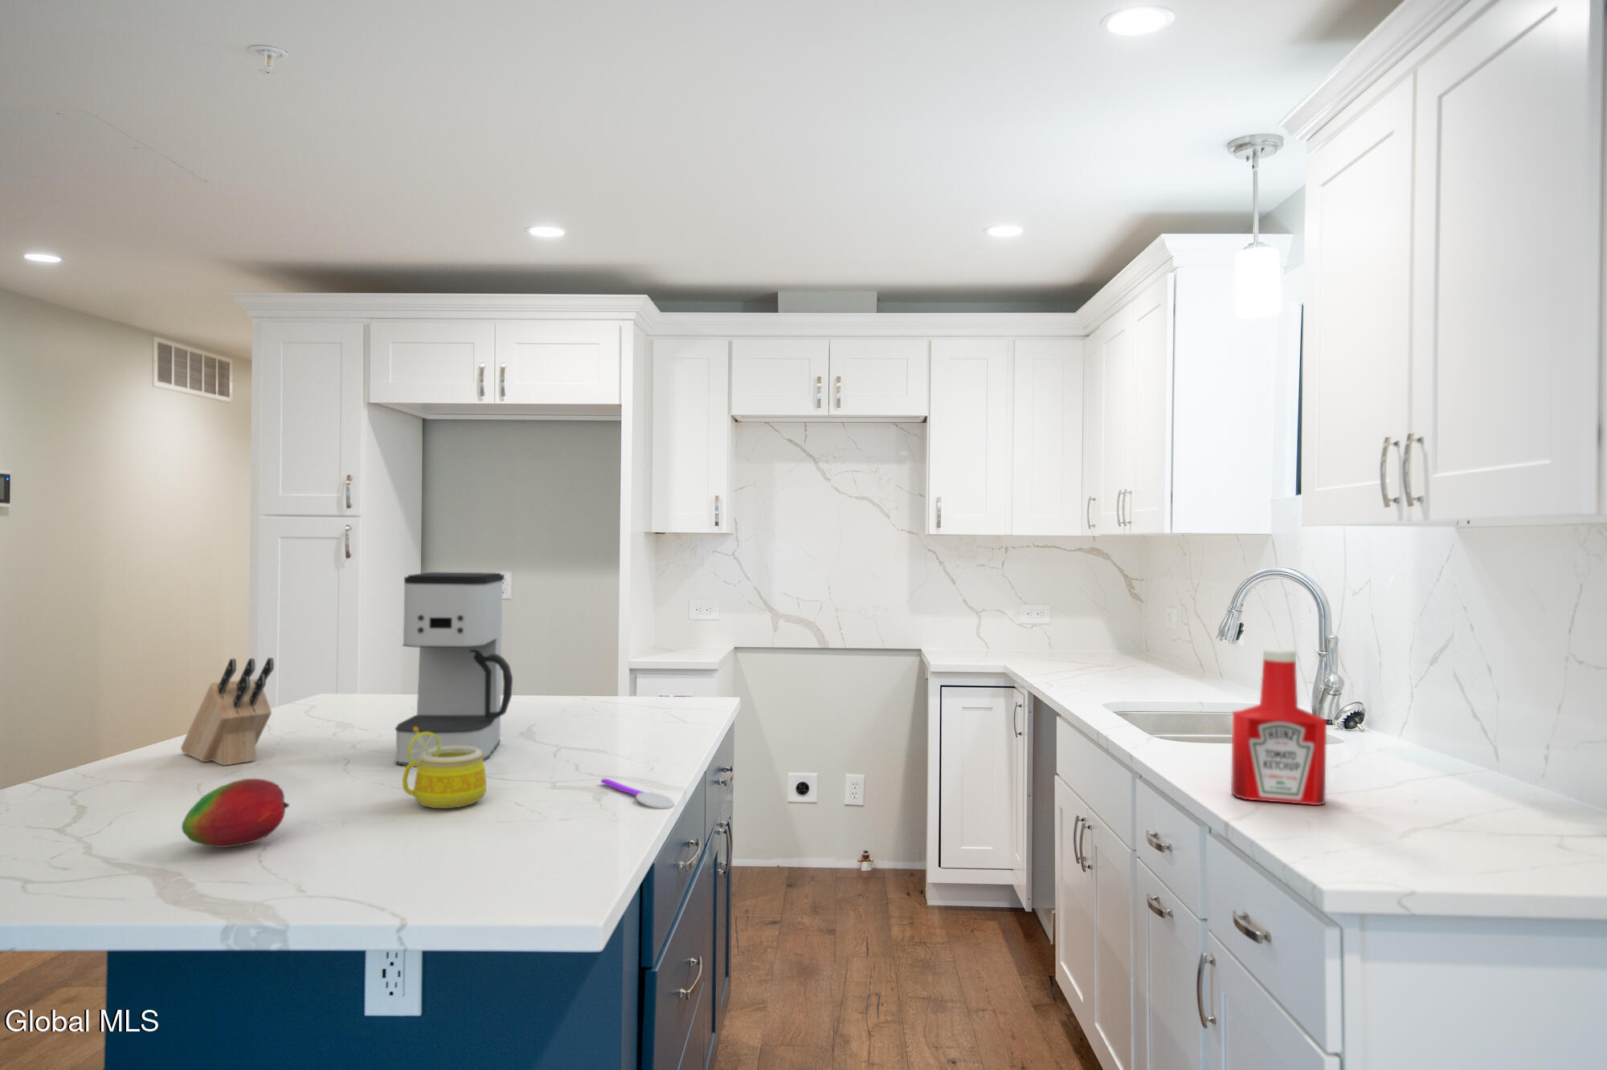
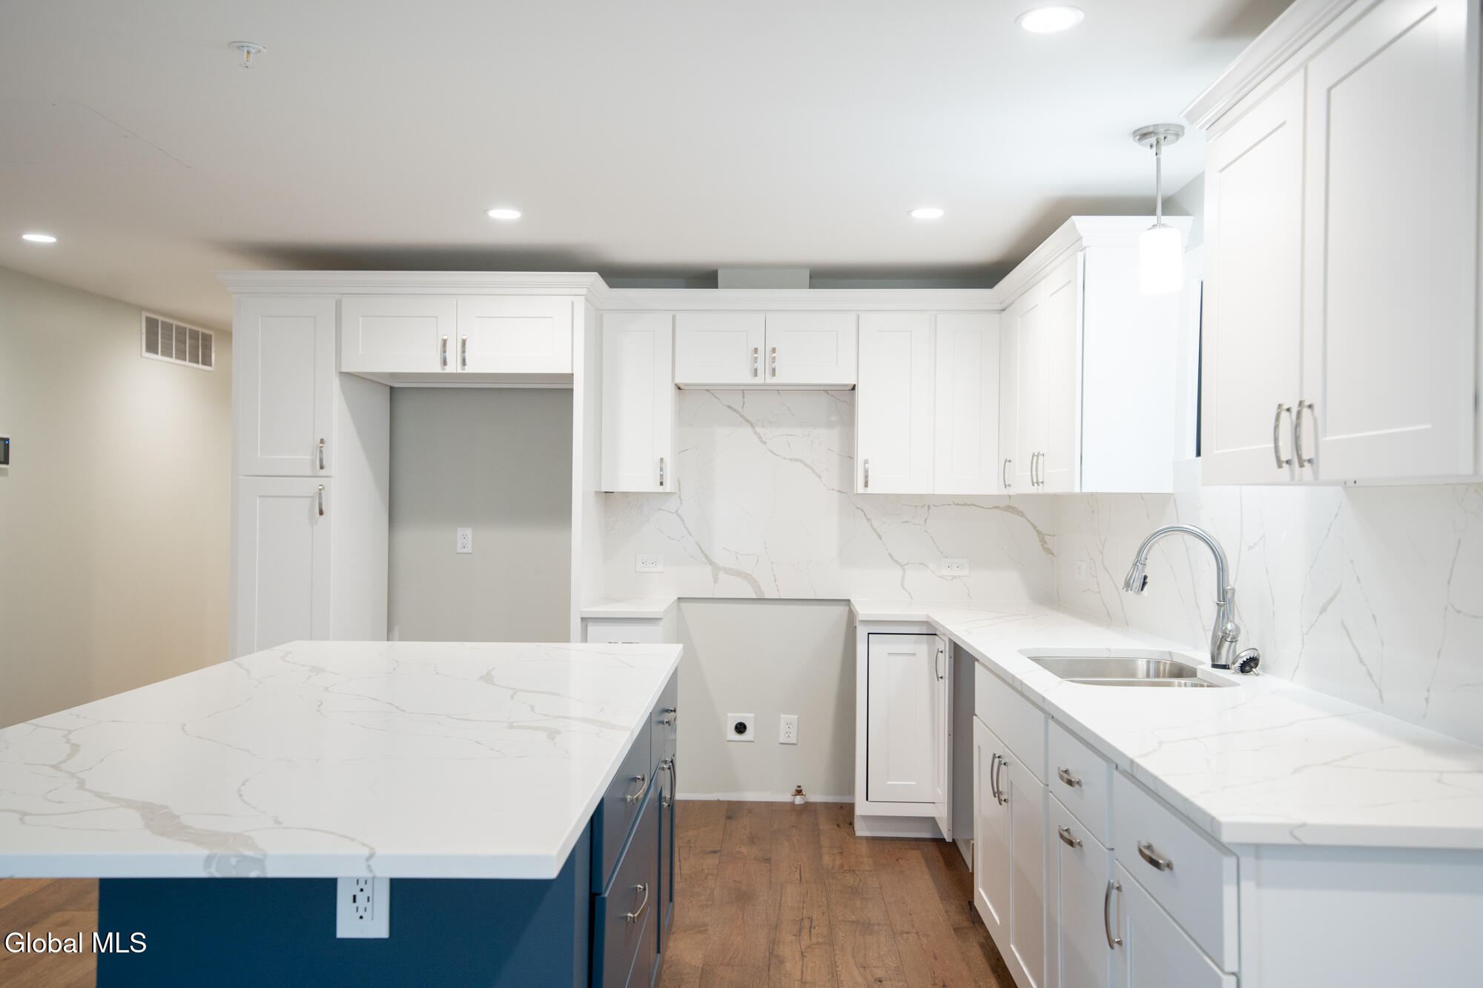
- coffee maker (459, 664)
- spoon (634, 791)
- soap bottle (1278, 724)
- mug (444, 764)
- knife block (229, 705)
- fruit (237, 812)
